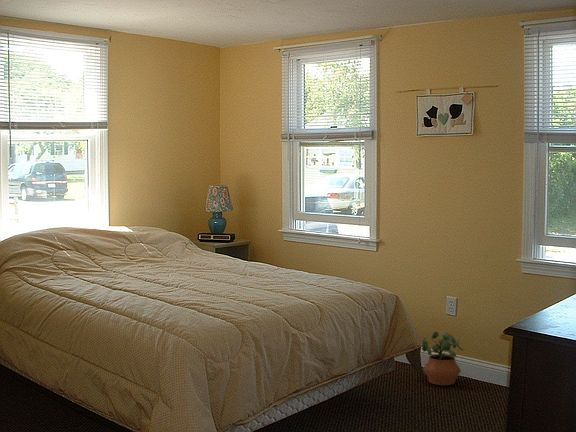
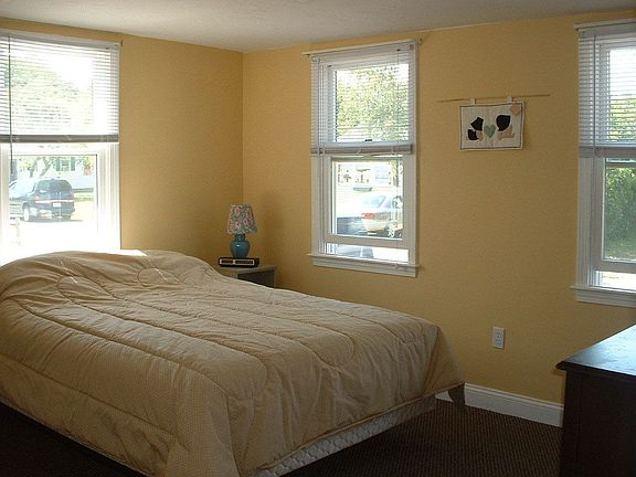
- potted plant (443, 356)
